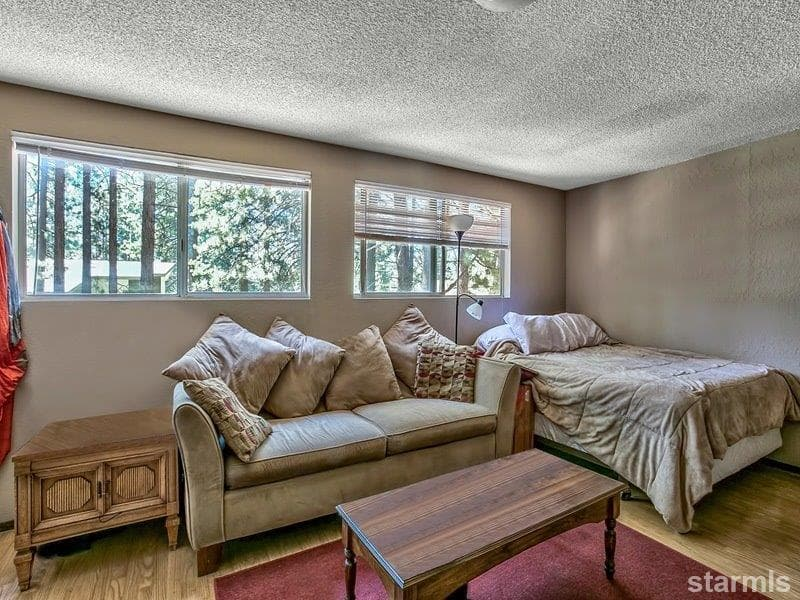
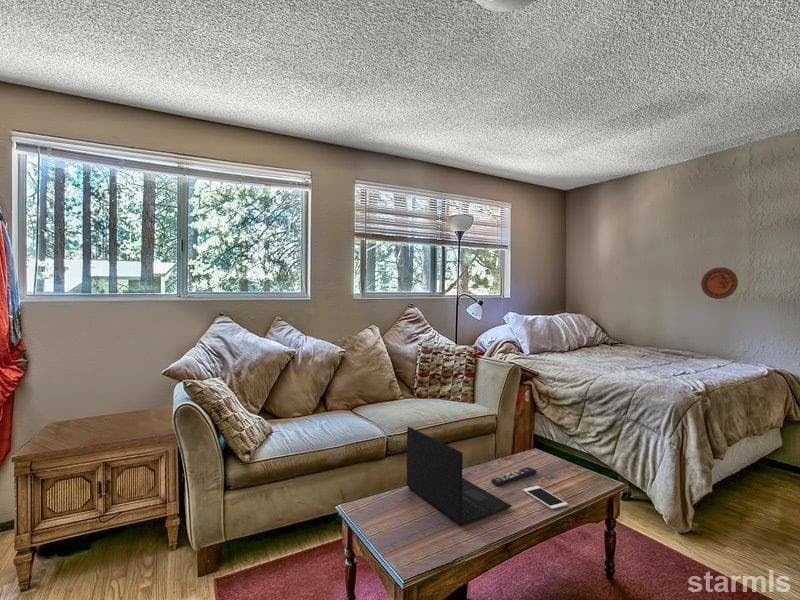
+ remote control (514, 475)
+ cell phone (544, 497)
+ laptop (456, 465)
+ decorative plate (719, 283)
